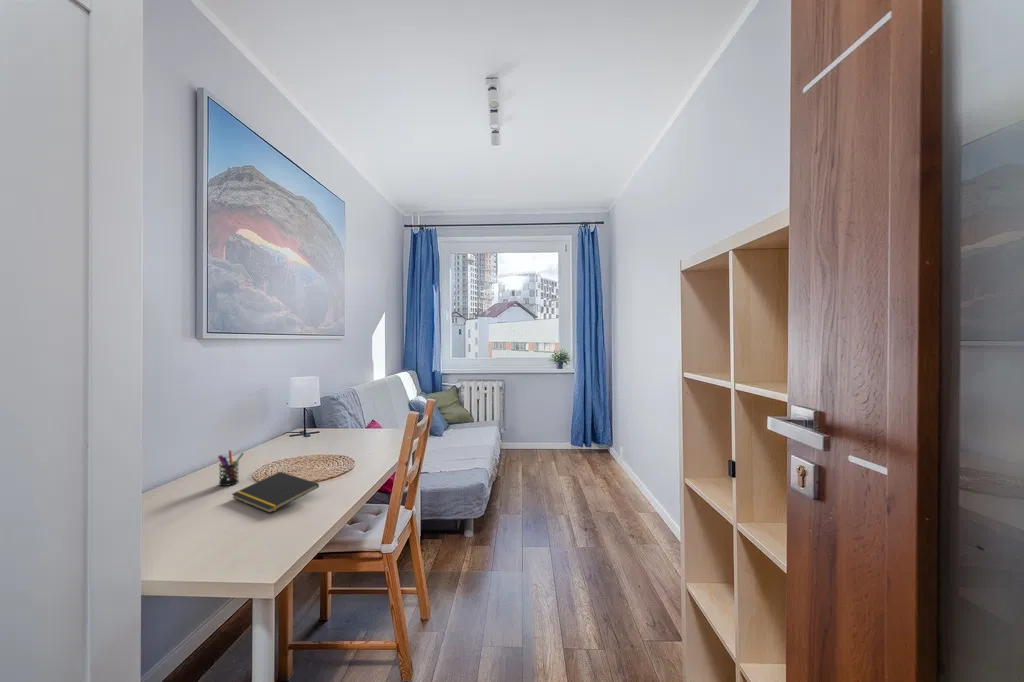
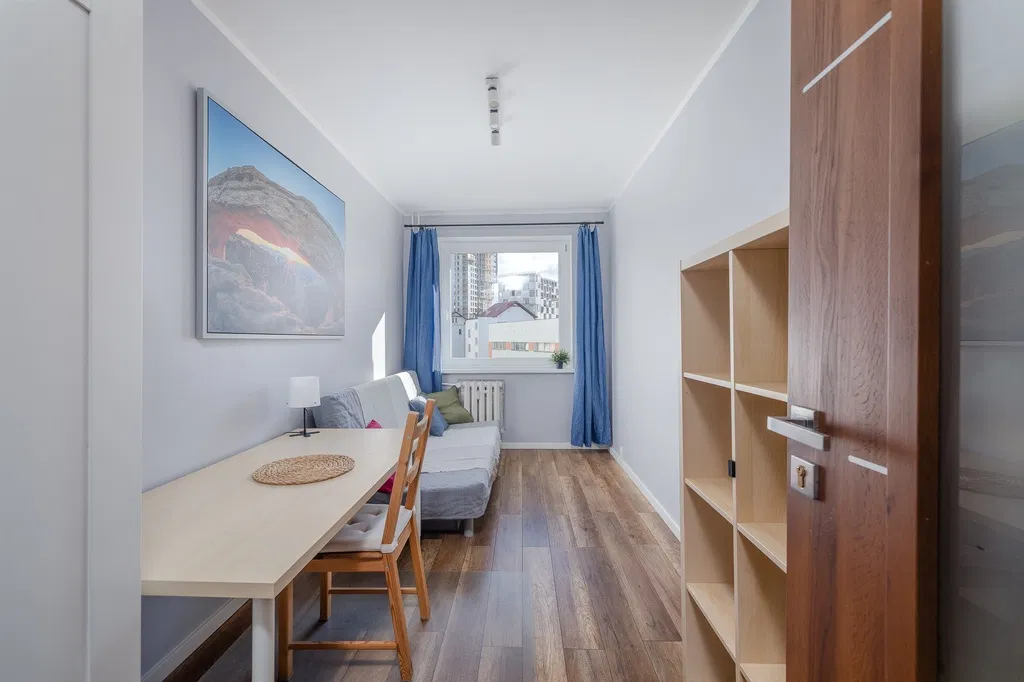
- pen holder (231, 465)
- notepad (275, 490)
